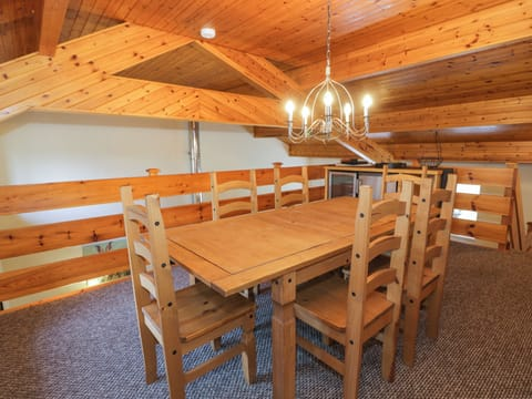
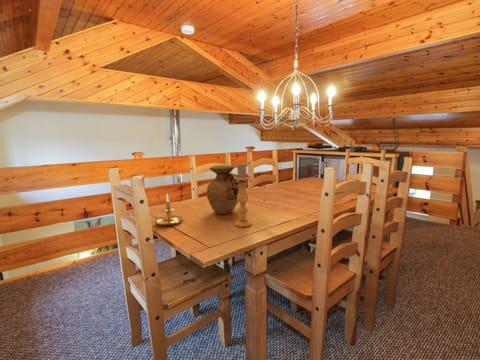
+ vase (224, 189)
+ candle holder (166, 208)
+ candle holder (242, 194)
